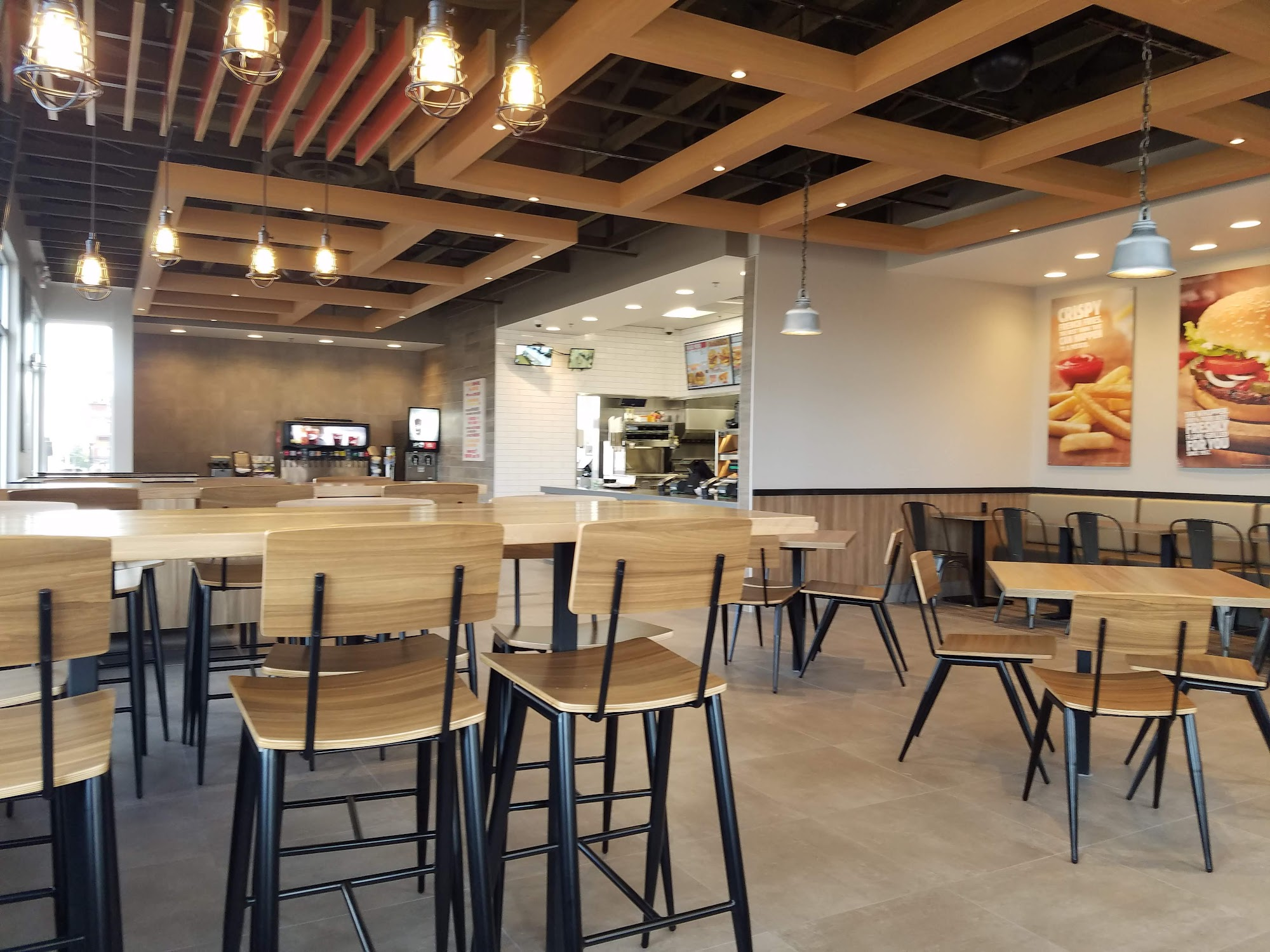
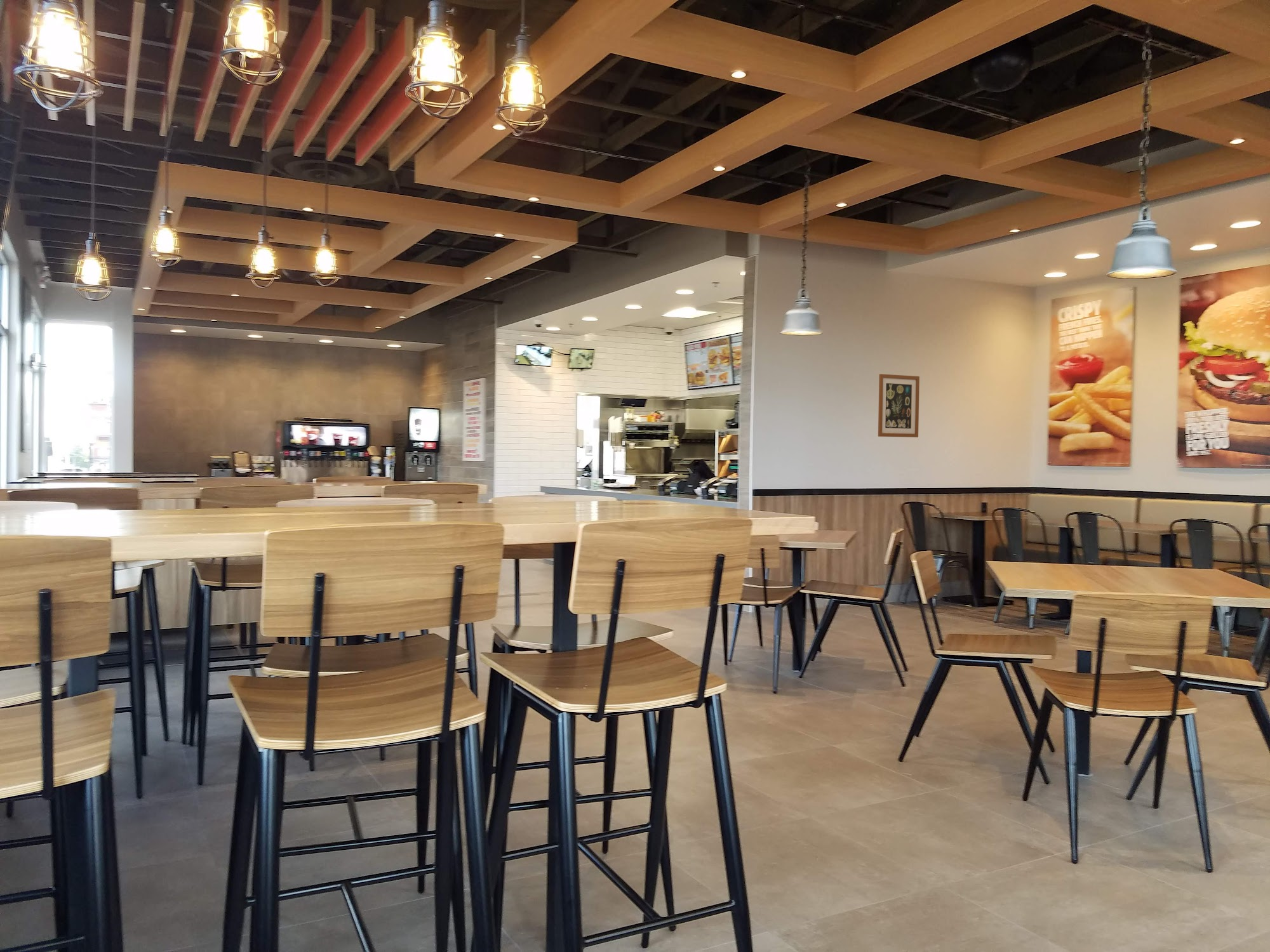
+ wall art (899, 406)
